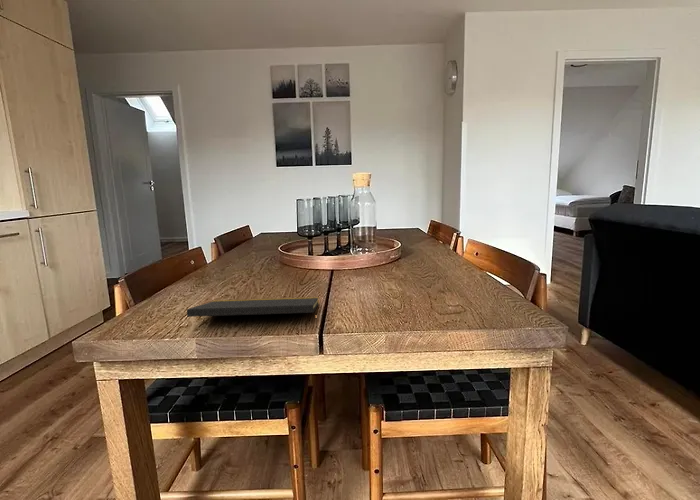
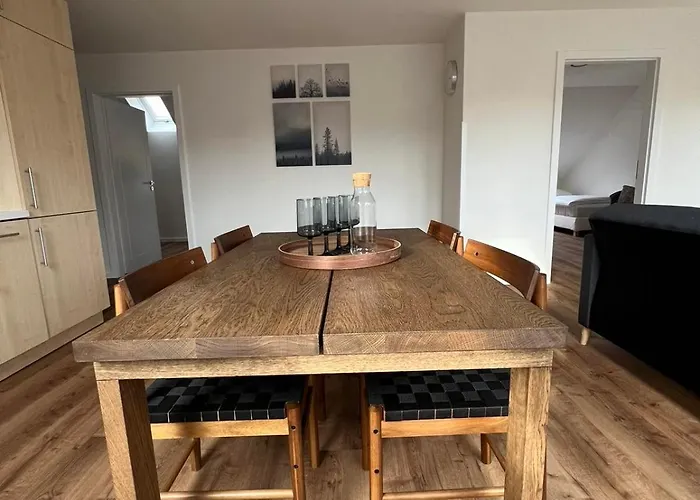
- notepad (259, 305)
